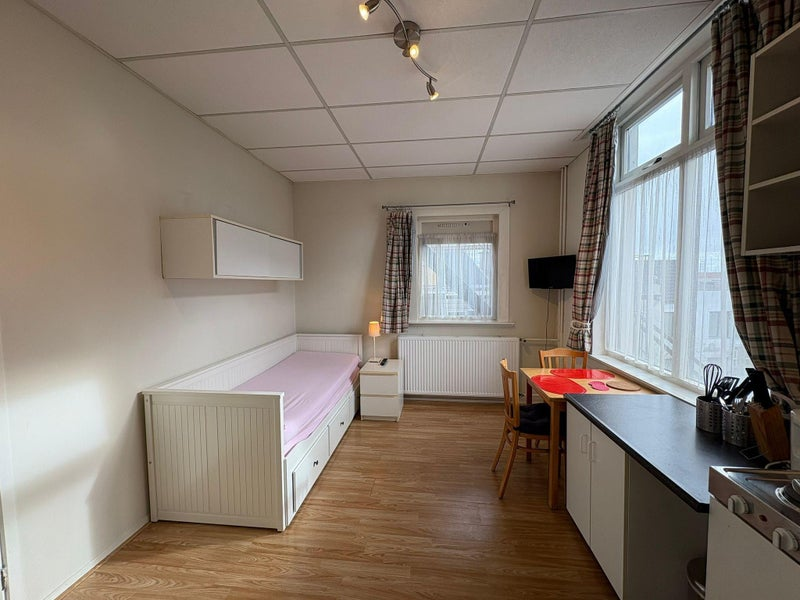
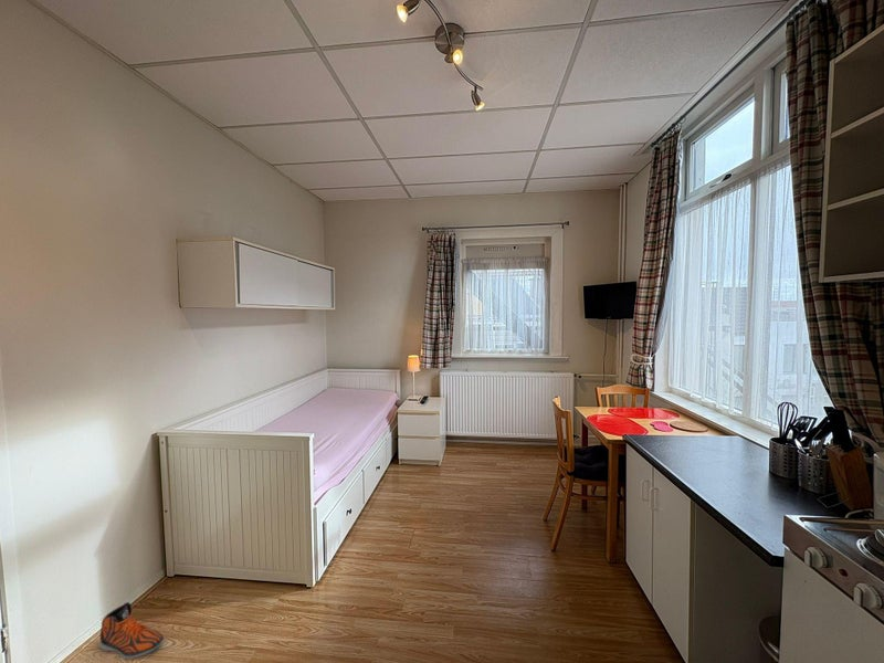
+ sneaker (128, 629)
